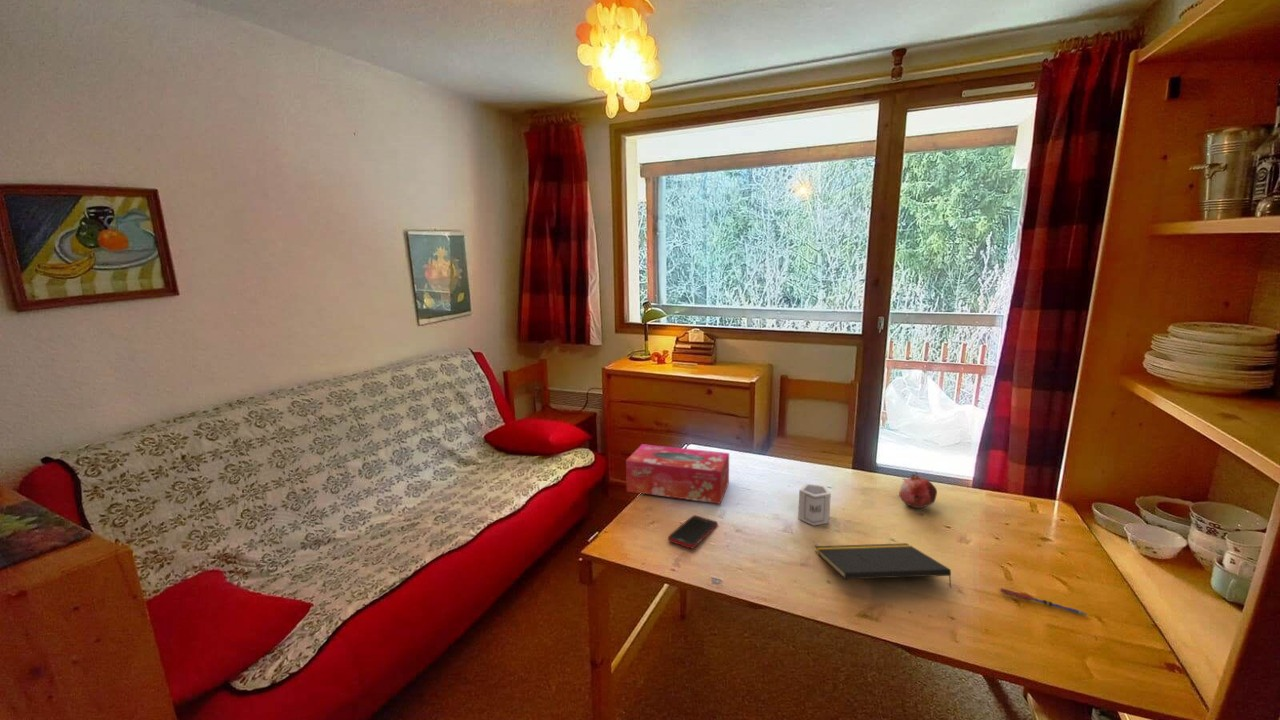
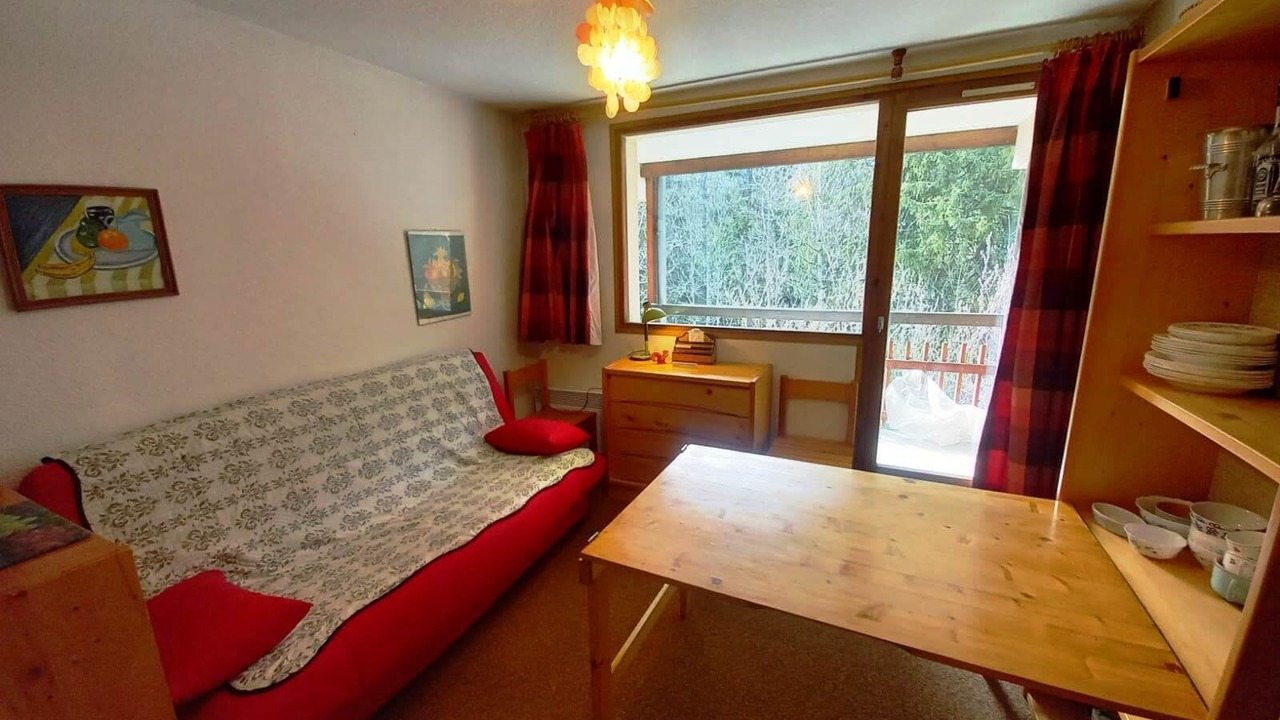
- cell phone (693, 531)
- fruit (918, 489)
- notepad (878, 560)
- tissue box (678, 471)
- pen (1042, 600)
- cup (814, 502)
